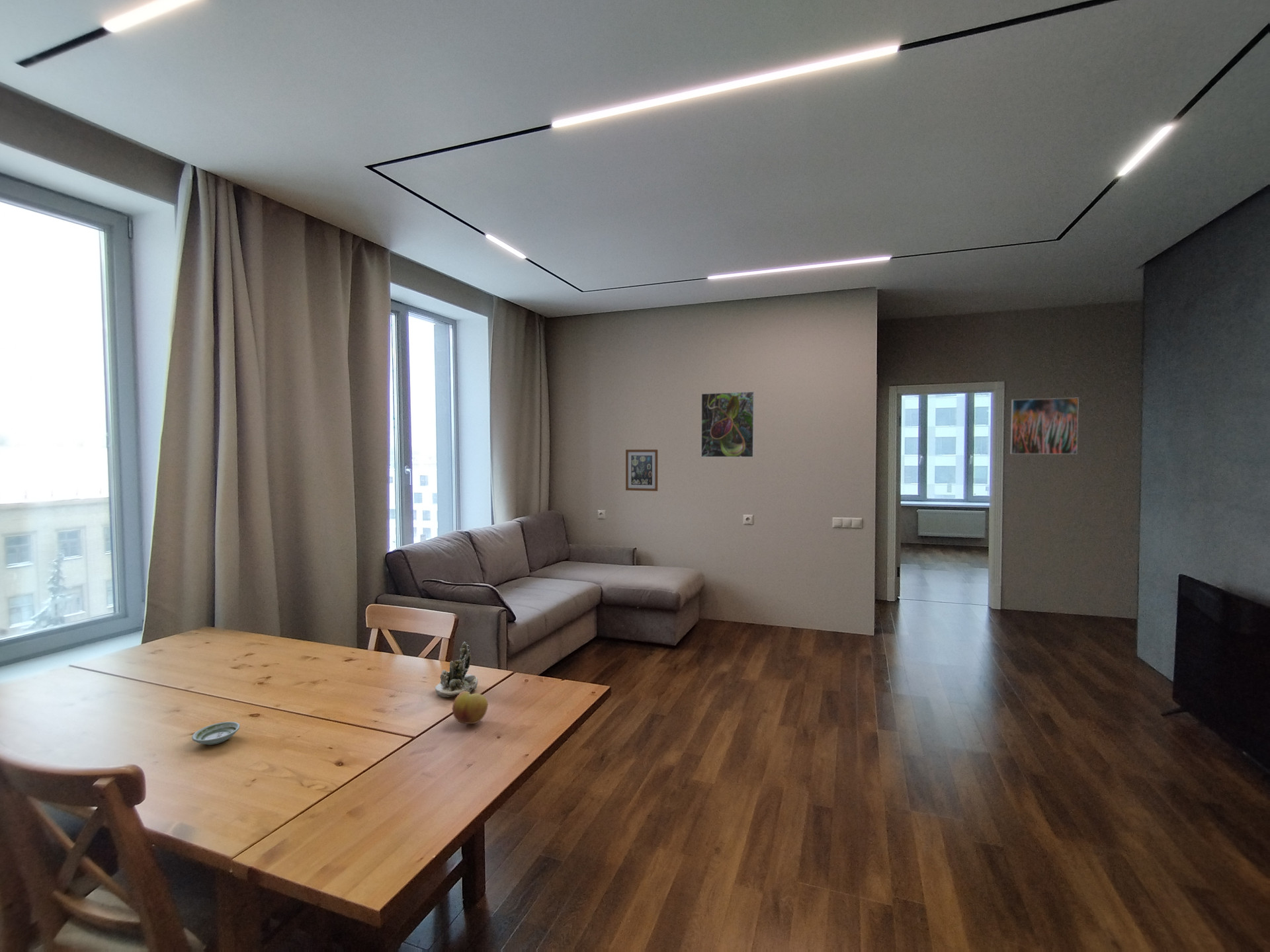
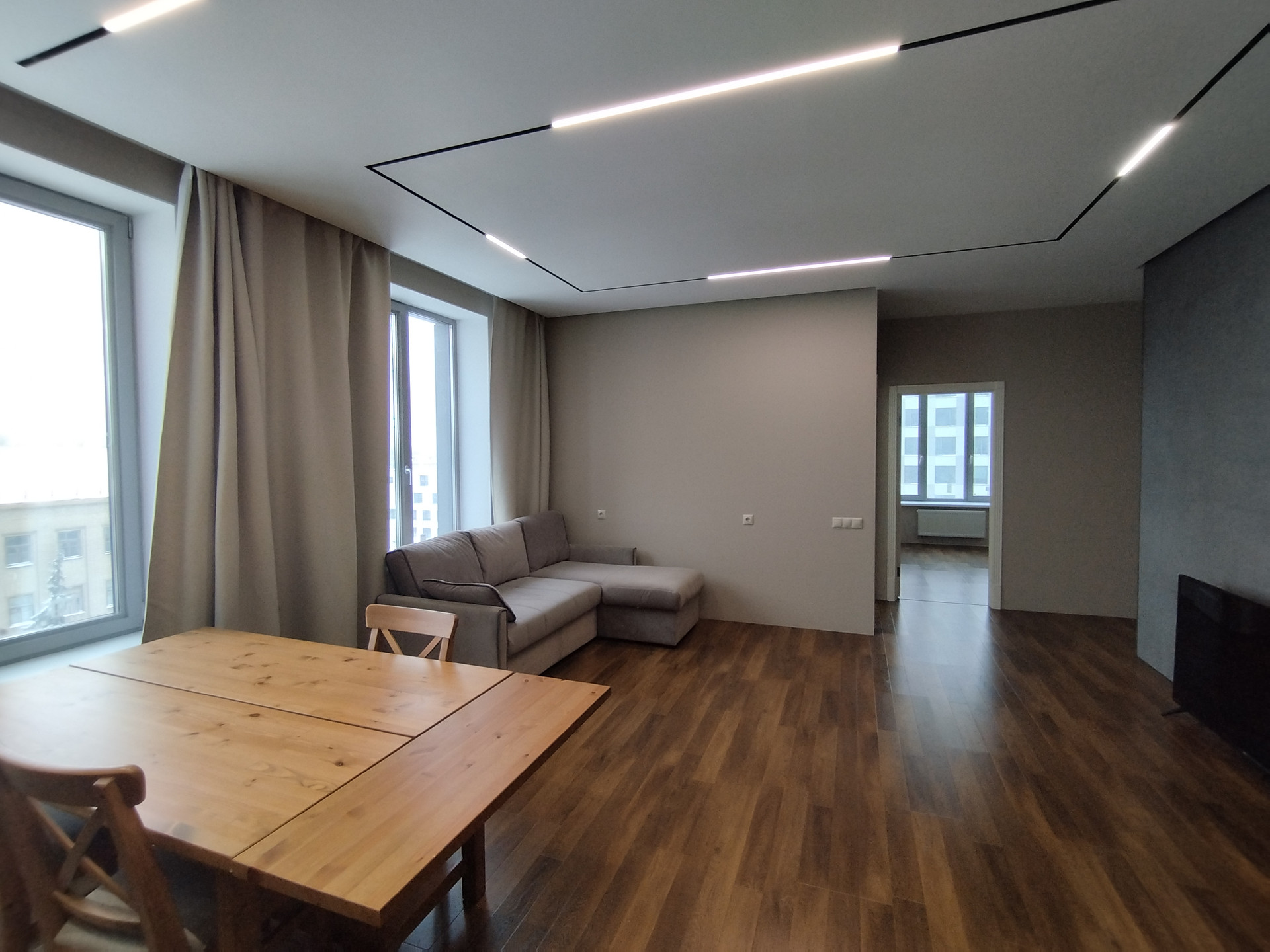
- fruit (470, 707)
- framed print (1043, 426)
- succulent planter (456, 666)
- wall art (641, 470)
- saucer (216, 735)
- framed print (727, 424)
